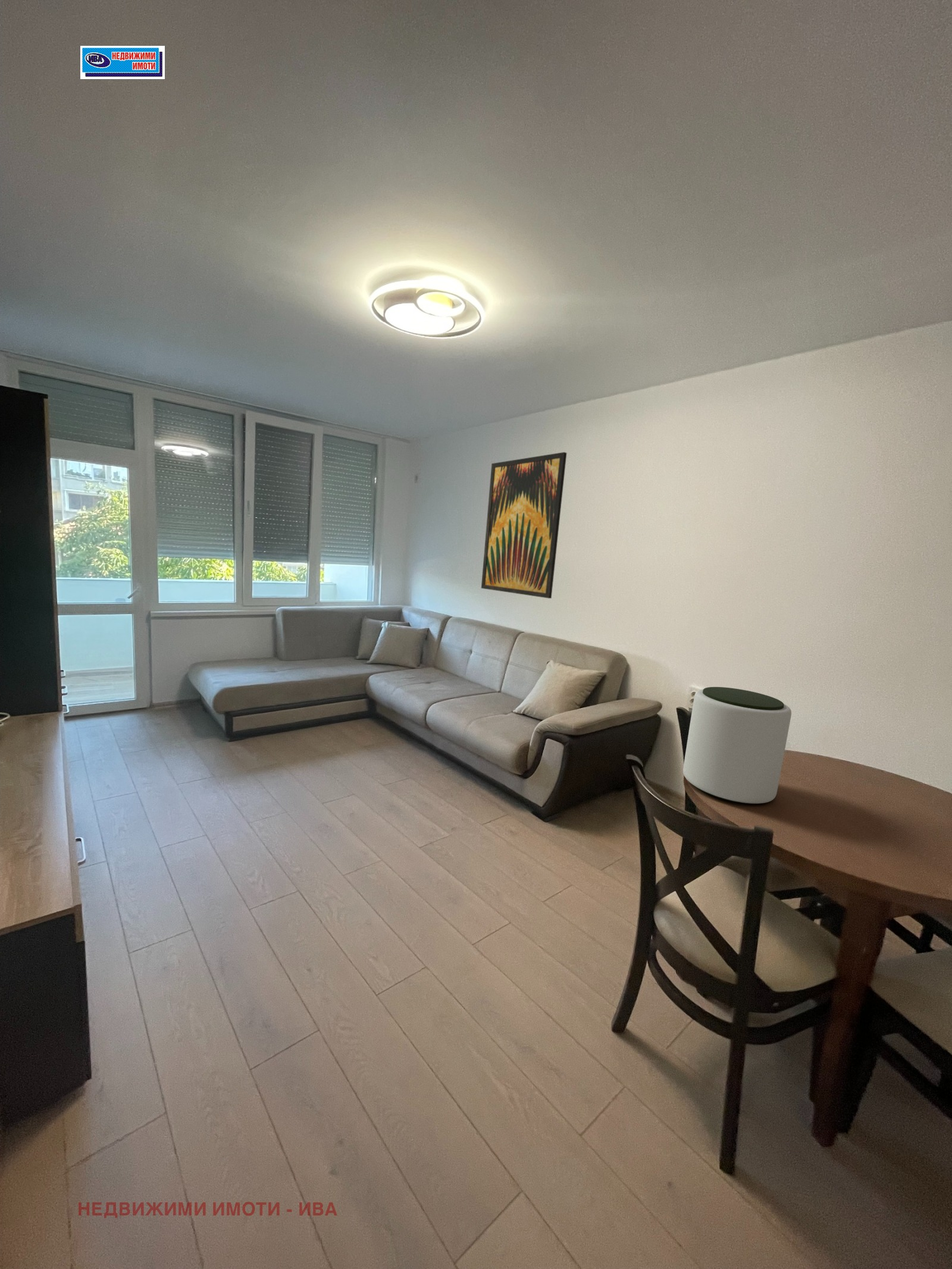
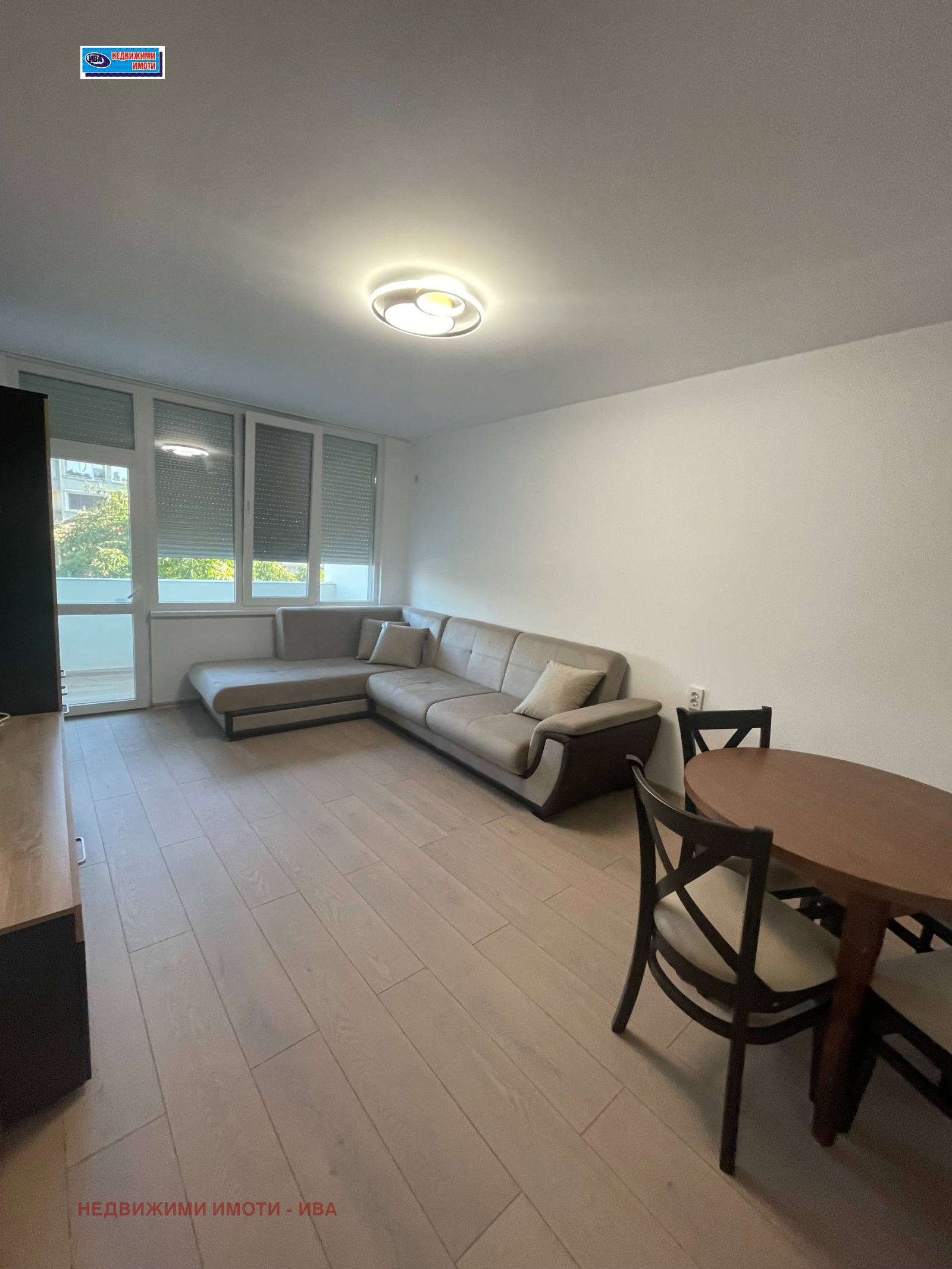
- plant pot (734, 742)
- wall art (519, 527)
